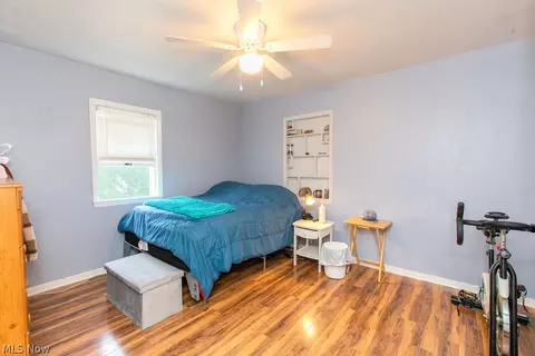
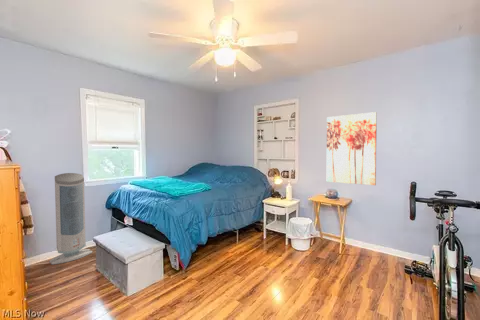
+ wall art (349, 149)
+ air purifier (70, 215)
